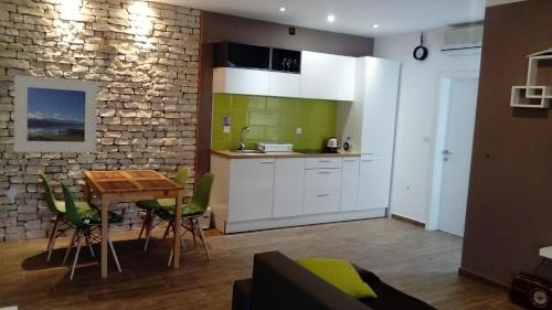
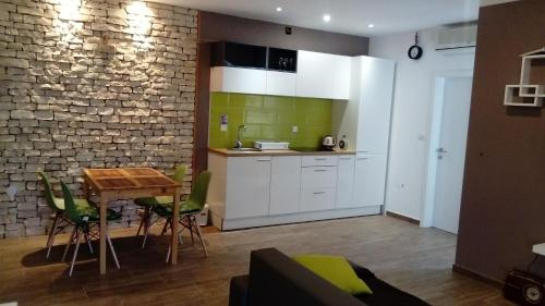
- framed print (56, 115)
